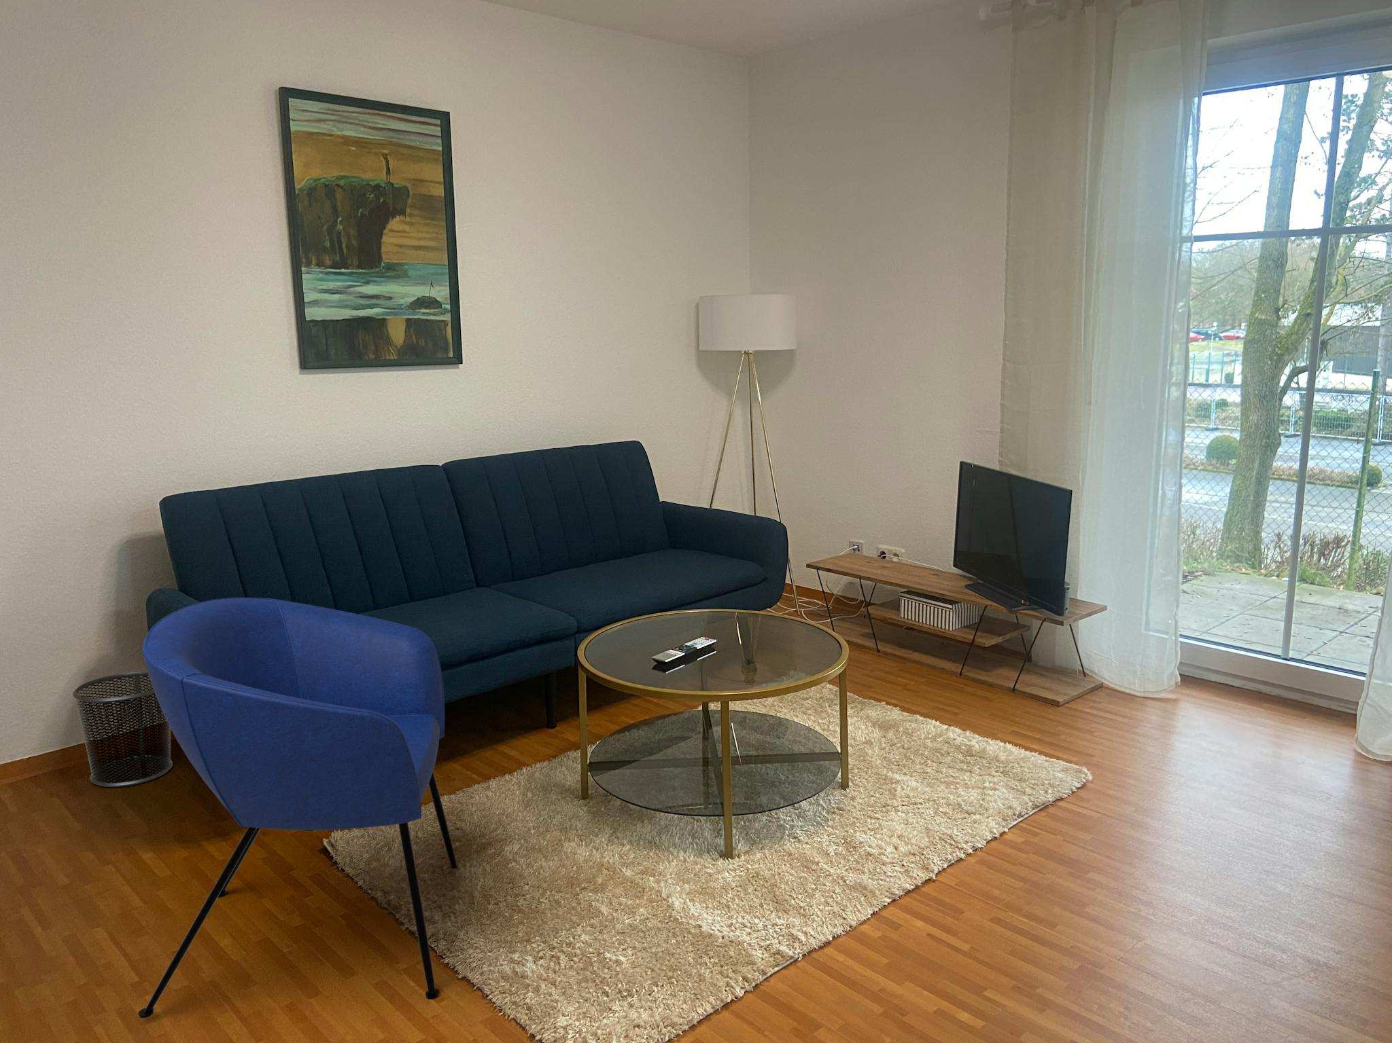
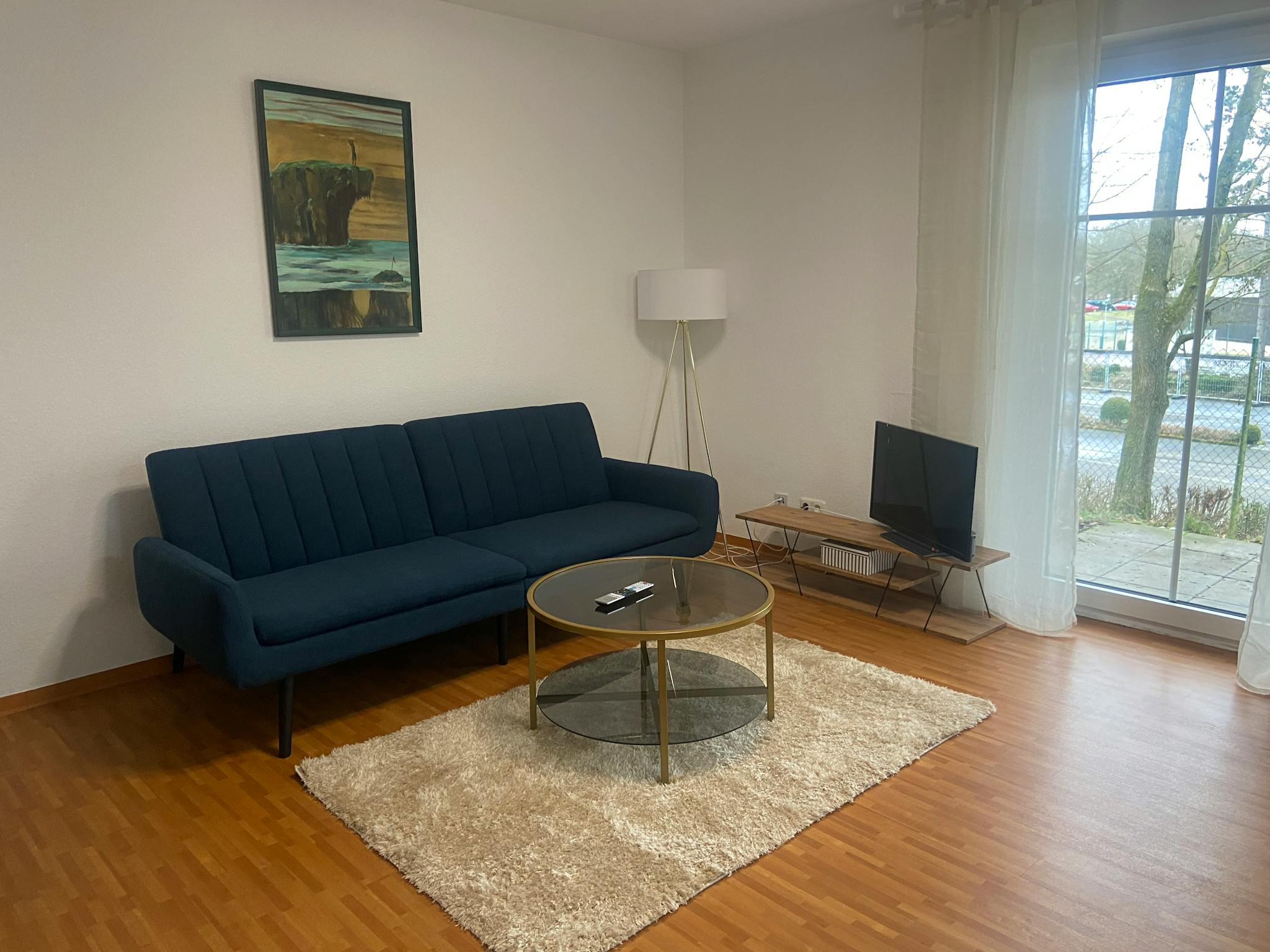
- armchair (307, 779)
- waste bin (127, 729)
